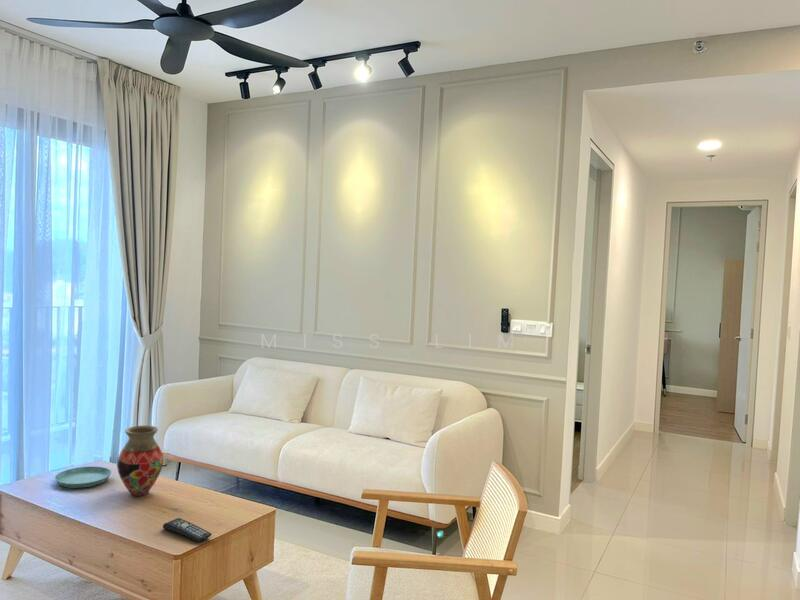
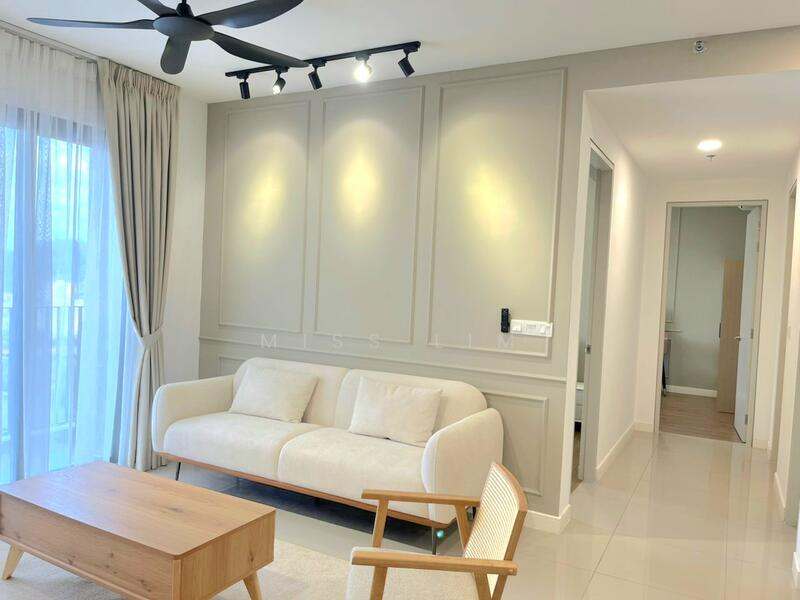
- vase (140, 461)
- remote control (186, 529)
- saucer (83, 477)
